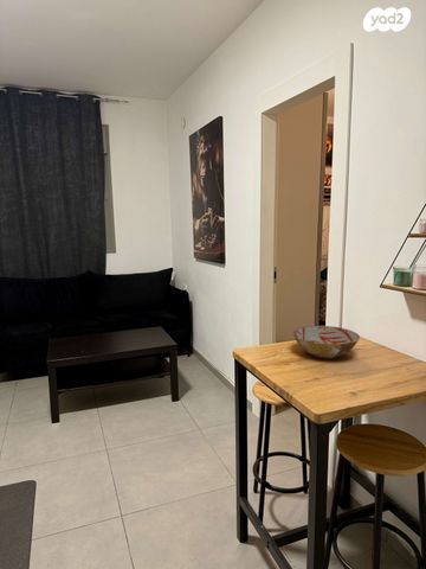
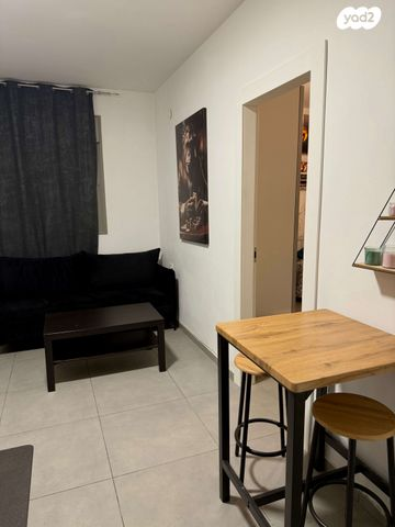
- bowl (324, 344)
